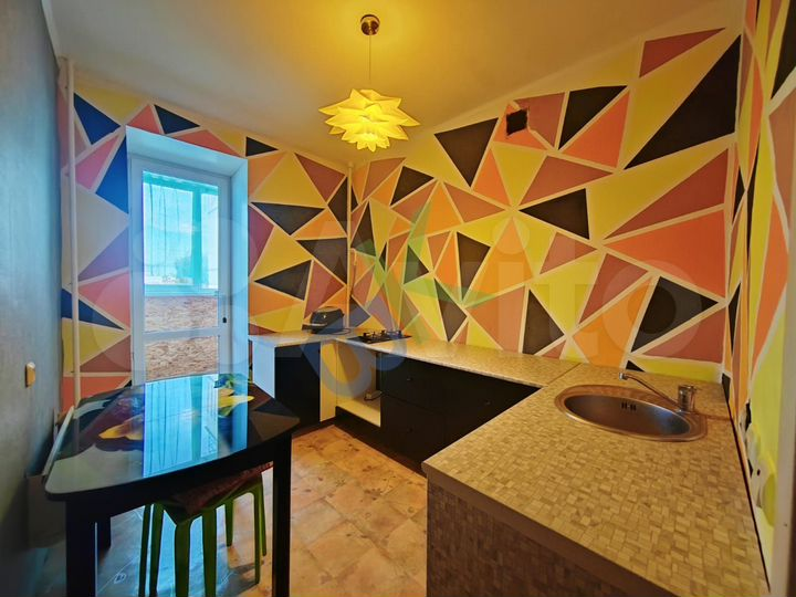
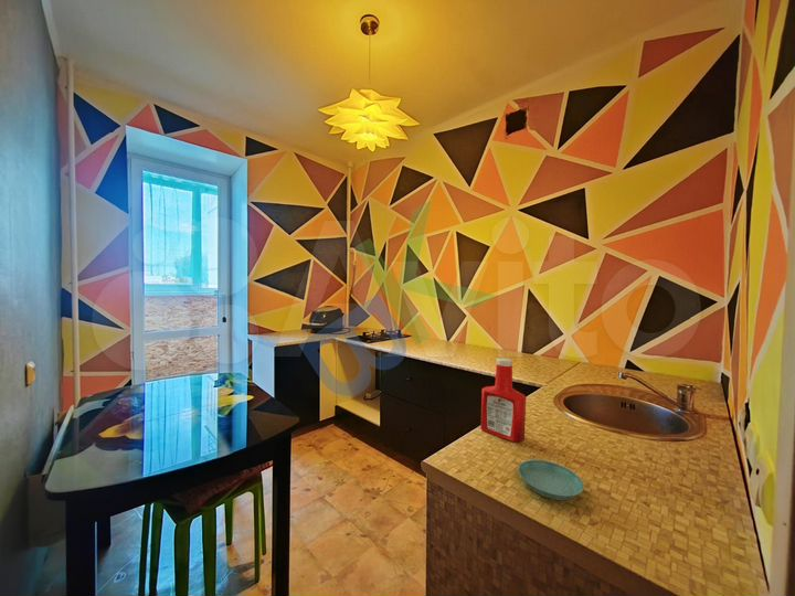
+ saucer (549, 480)
+ soap bottle (502, 396)
